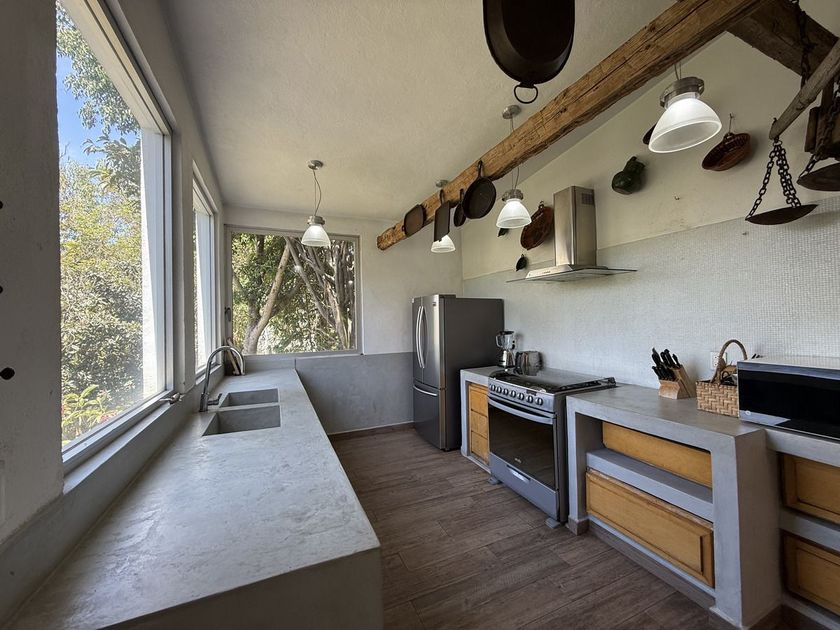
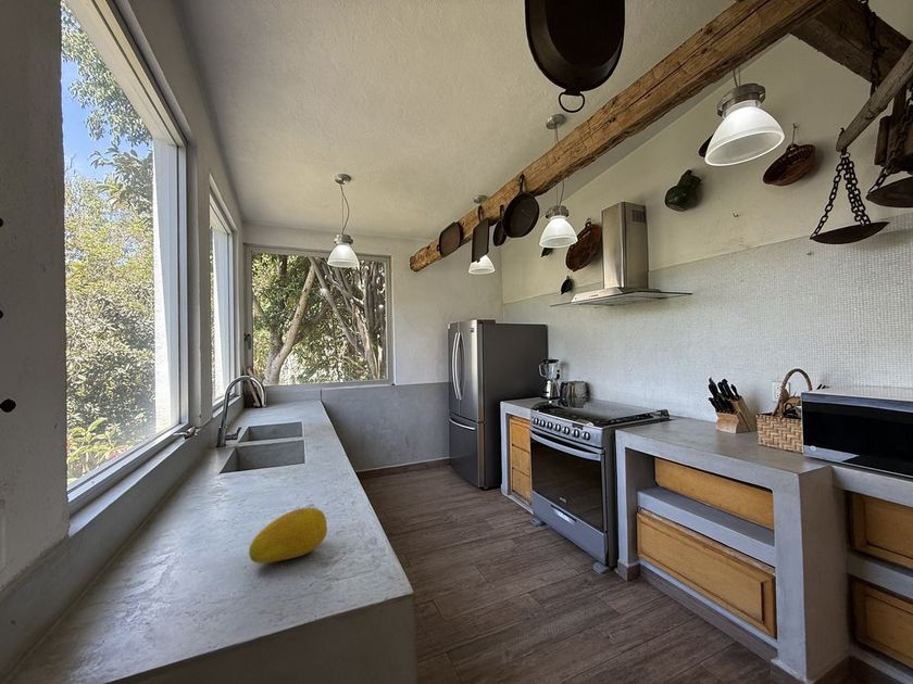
+ fruit (289, 534)
